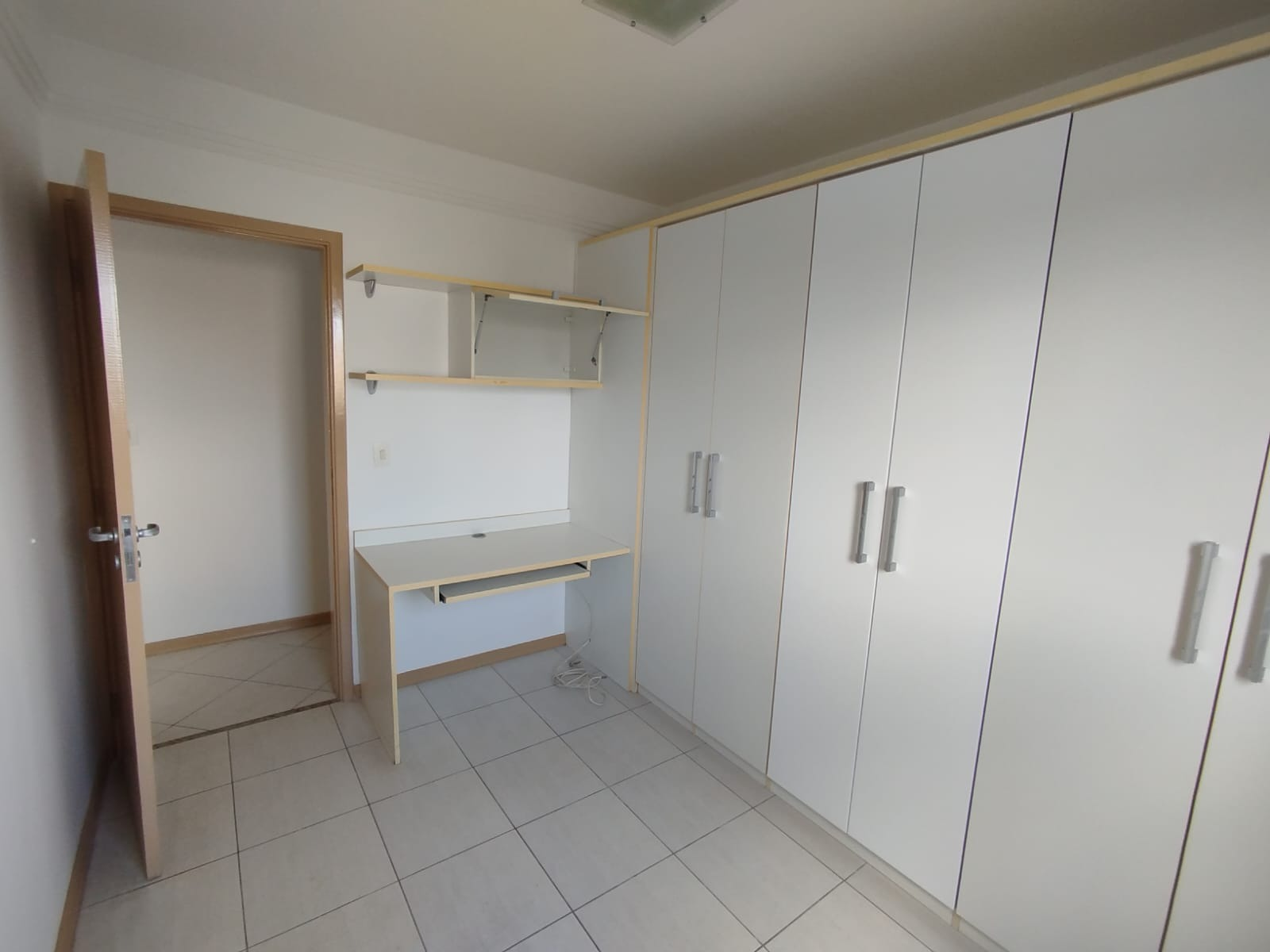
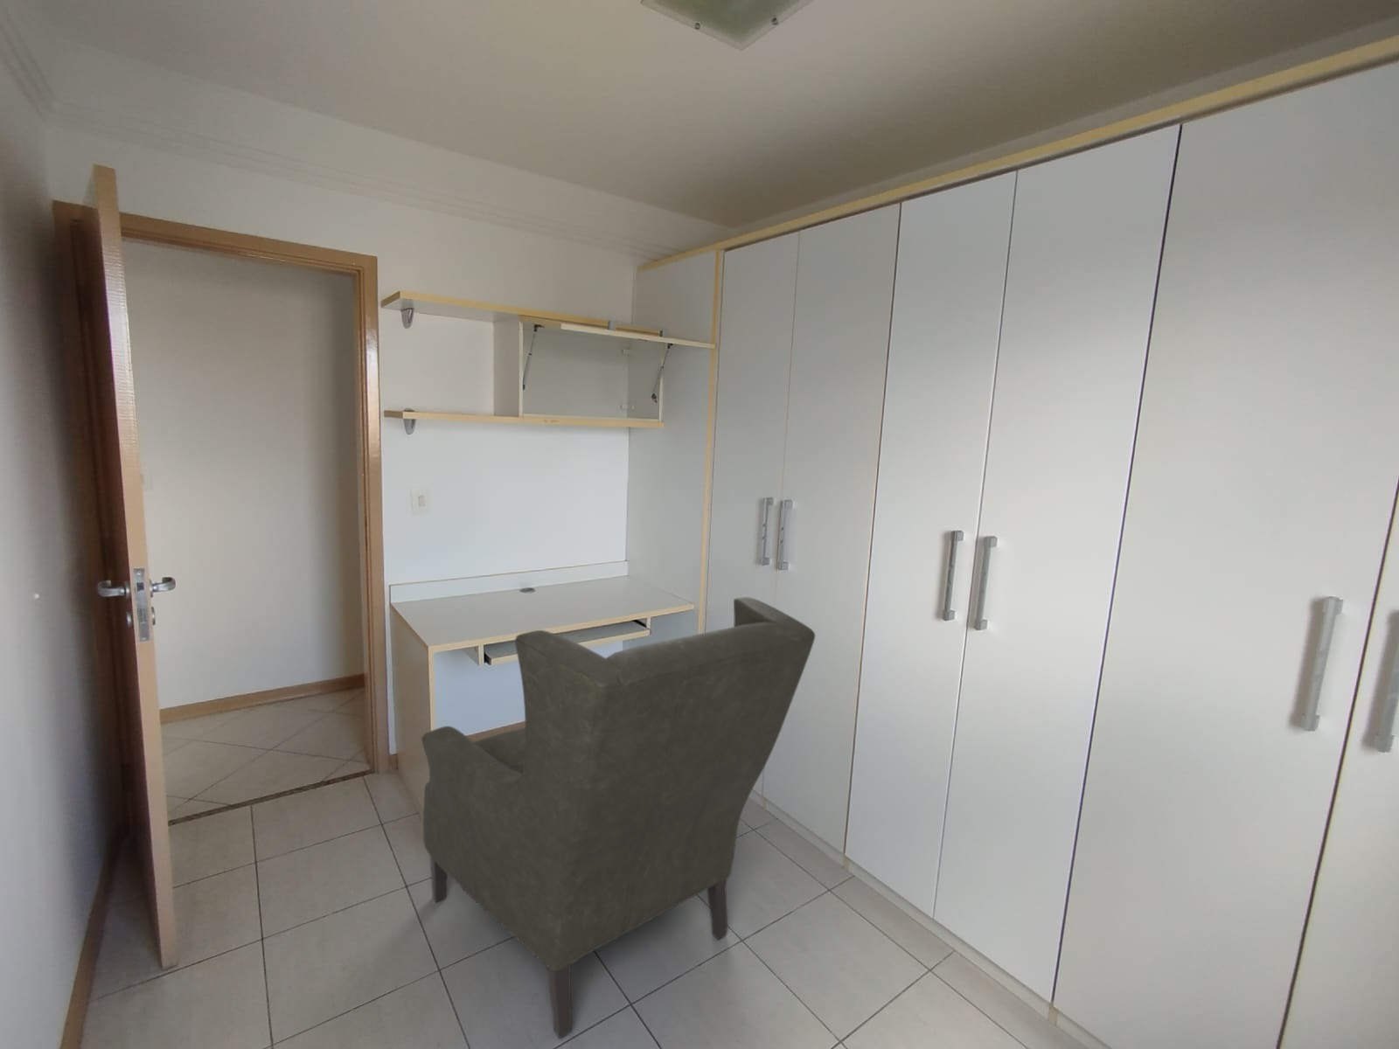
+ chair (608, 768)
